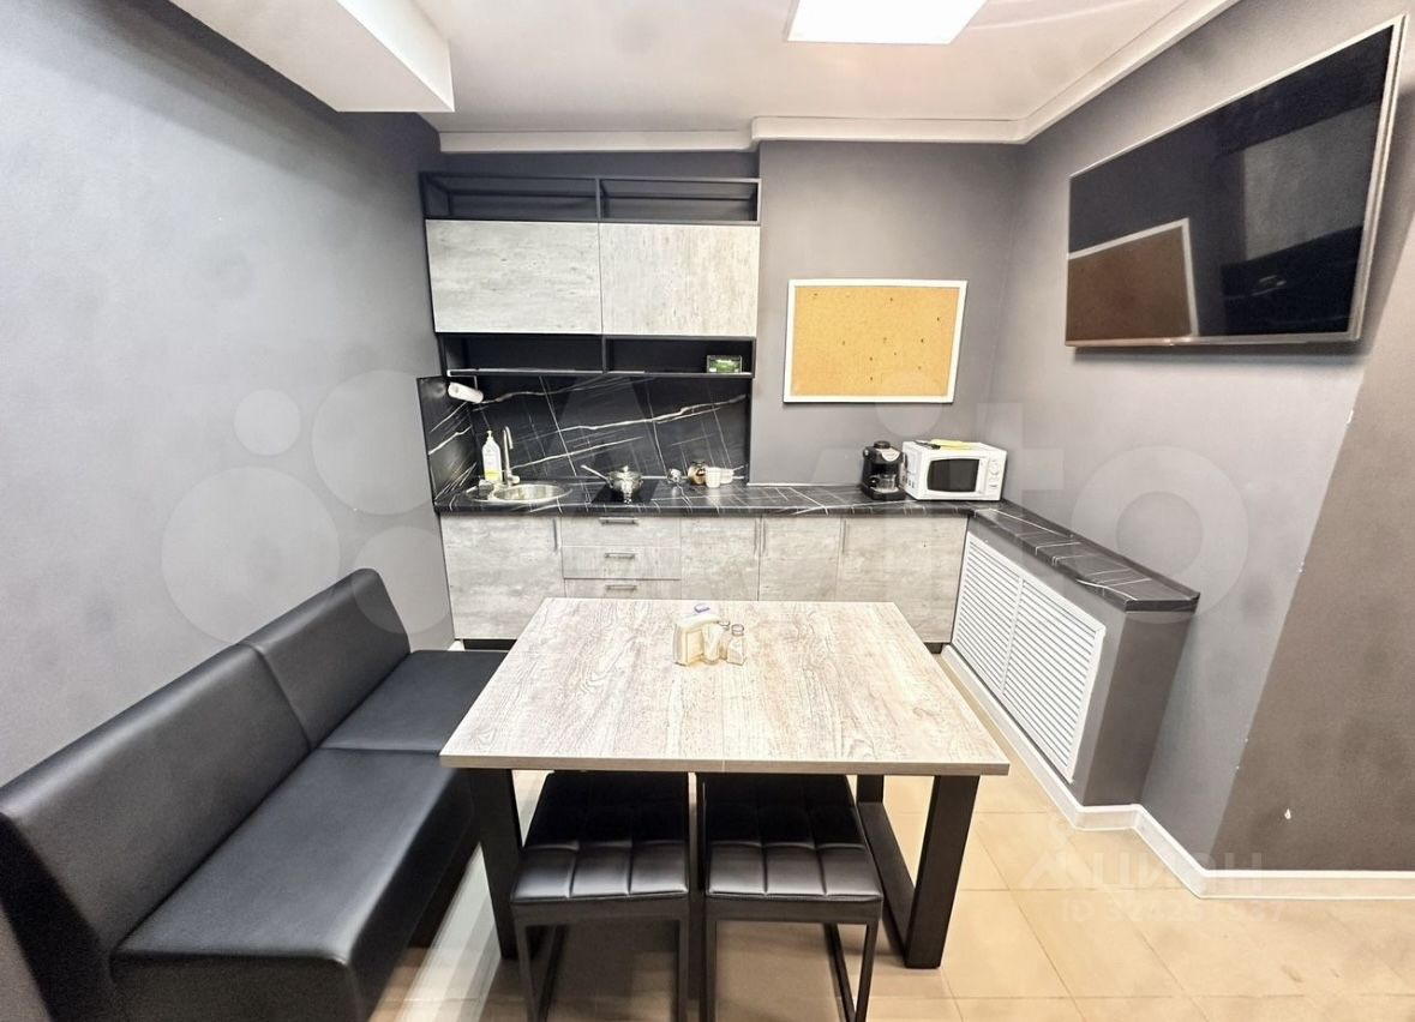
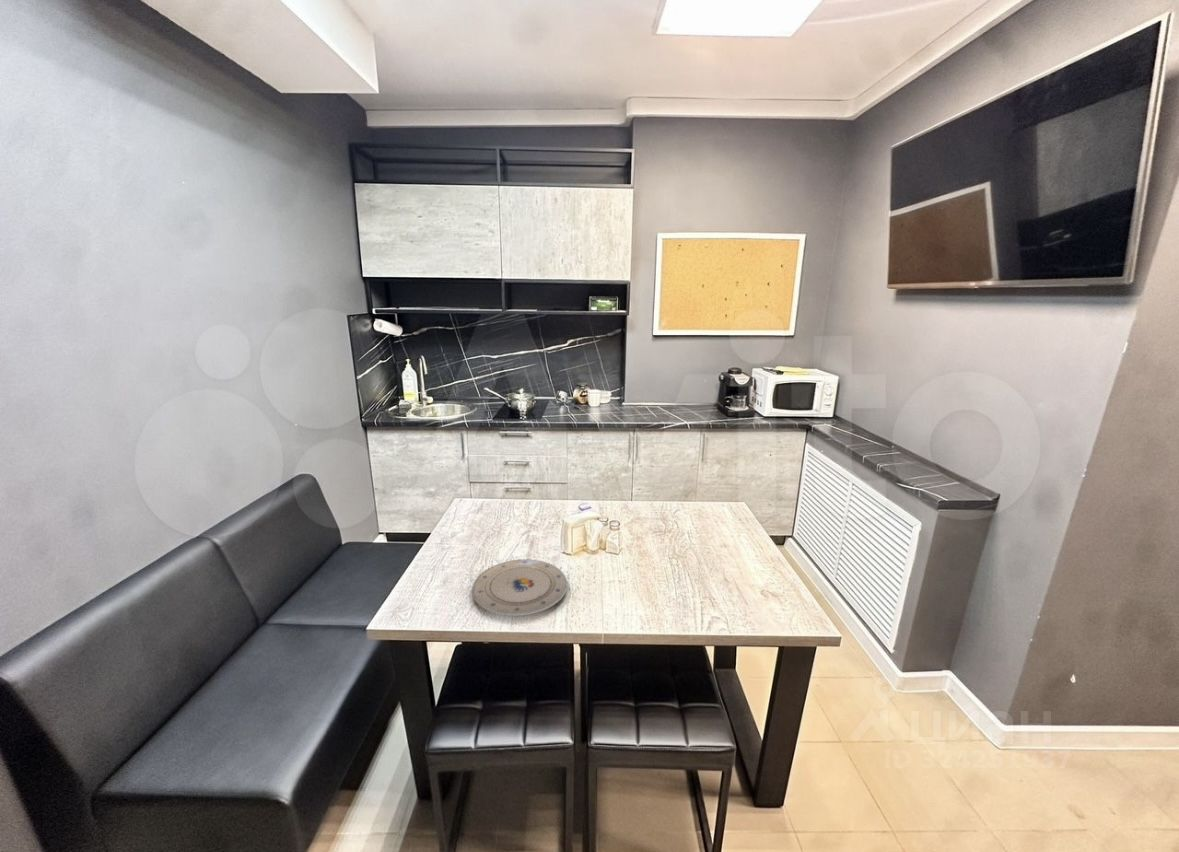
+ plate (520, 586)
